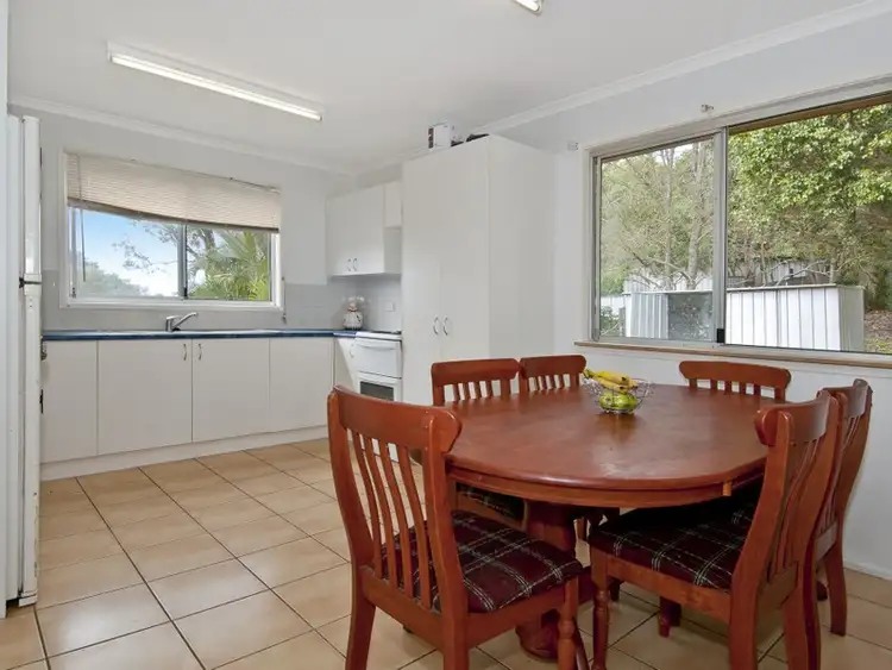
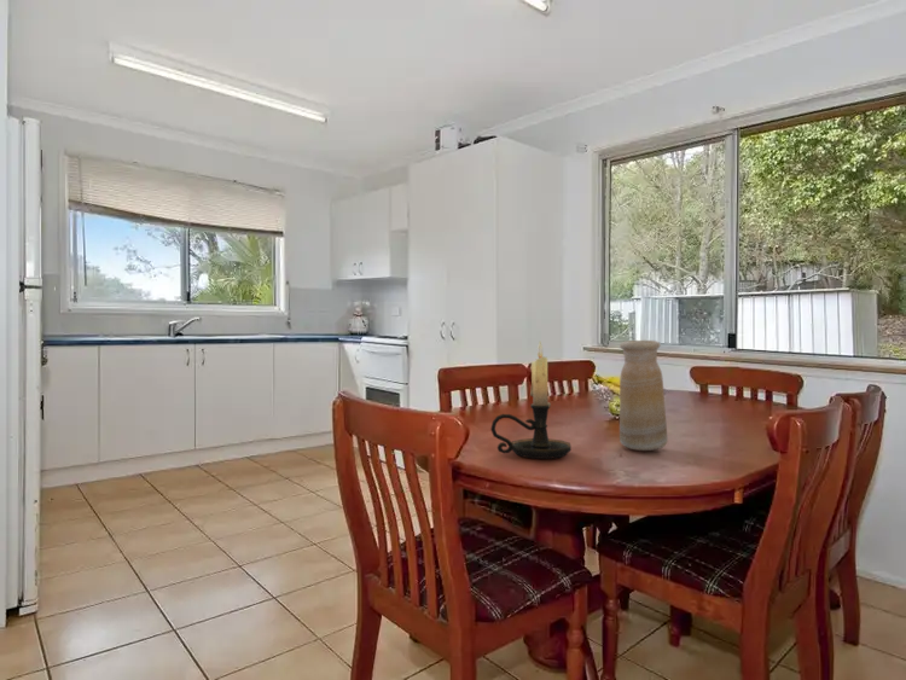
+ vase (643, 394)
+ candle holder (530, 395)
